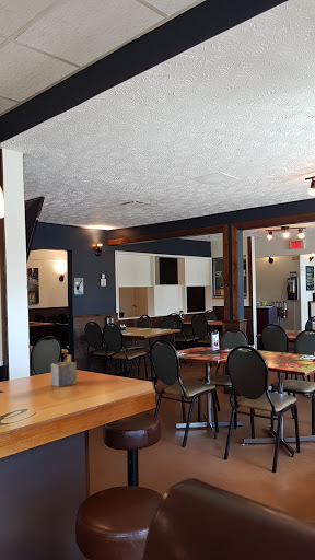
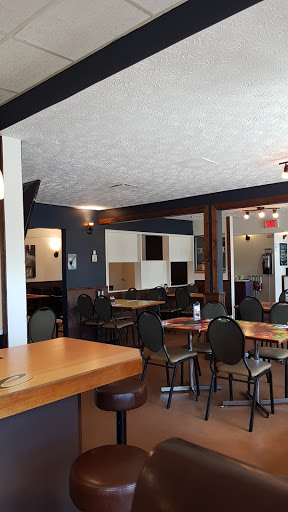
- napkin holder (63, 370)
